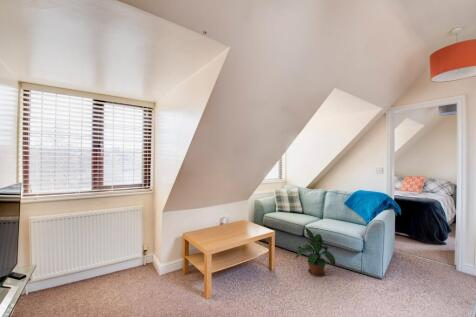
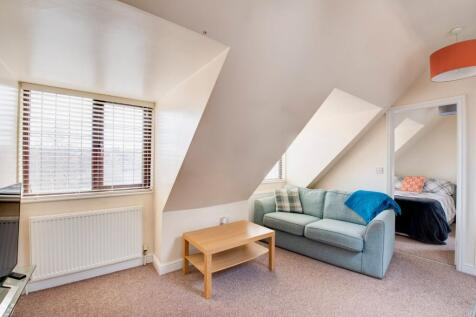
- potted plant (316, 250)
